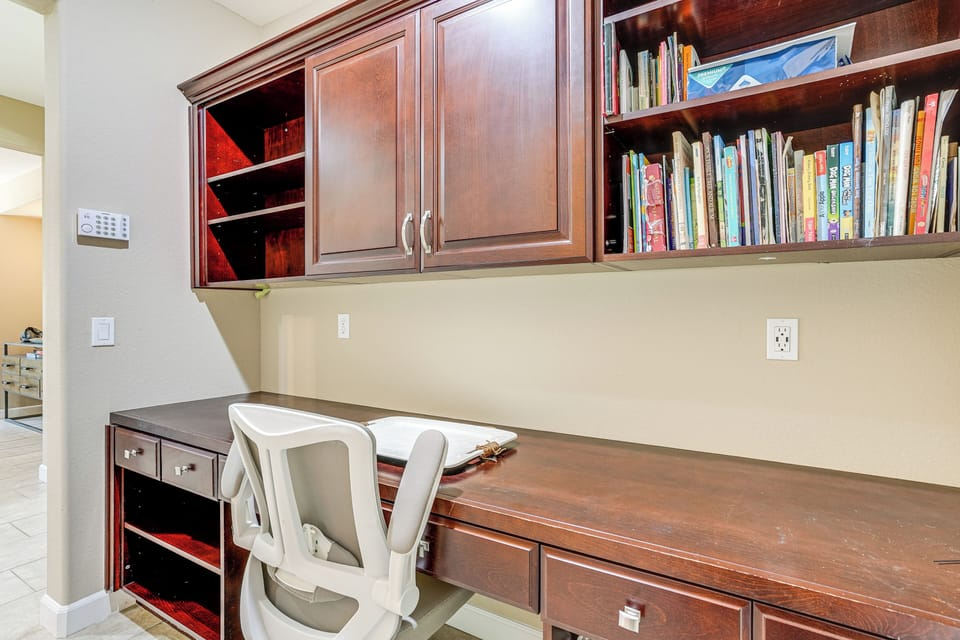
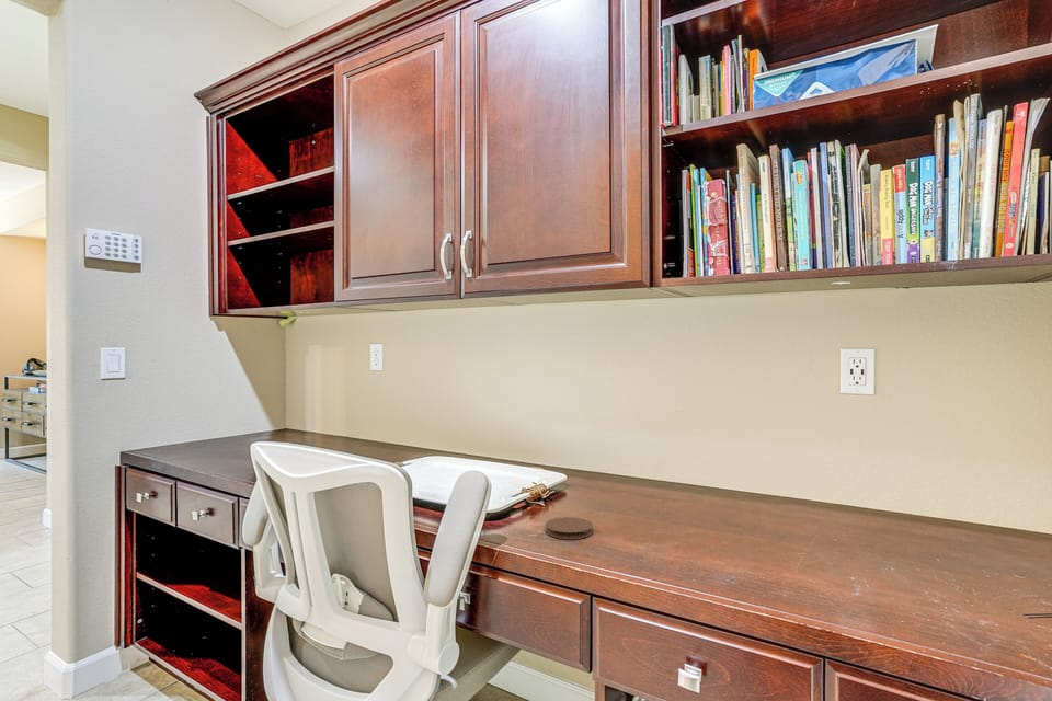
+ coaster (569, 527)
